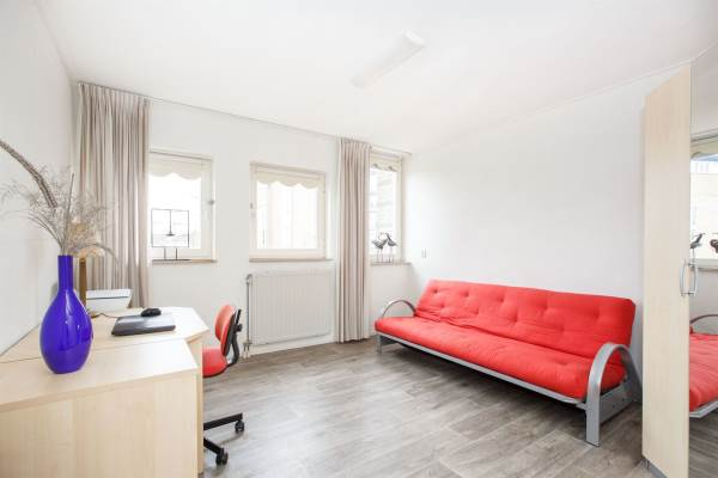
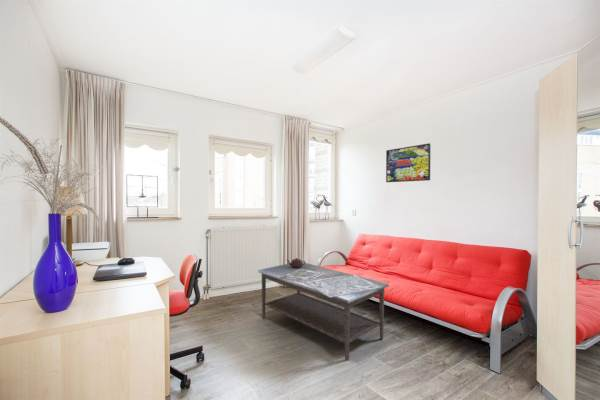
+ coffee table (317, 297)
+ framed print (406, 164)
